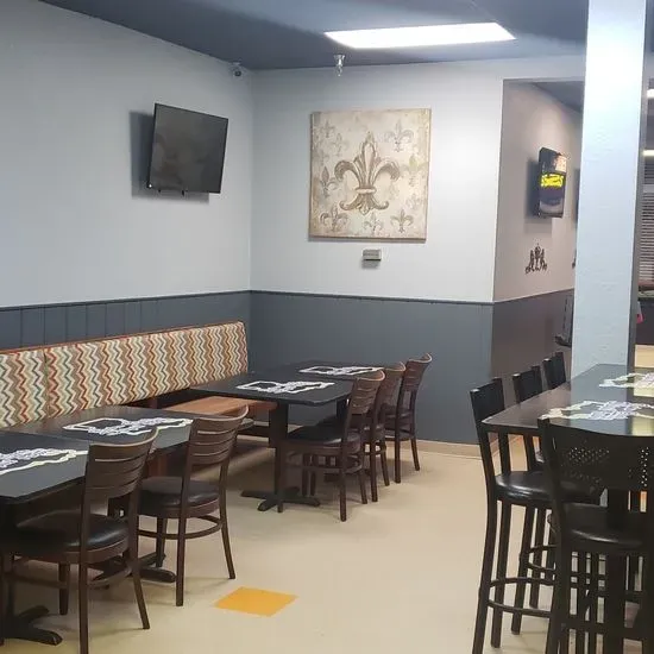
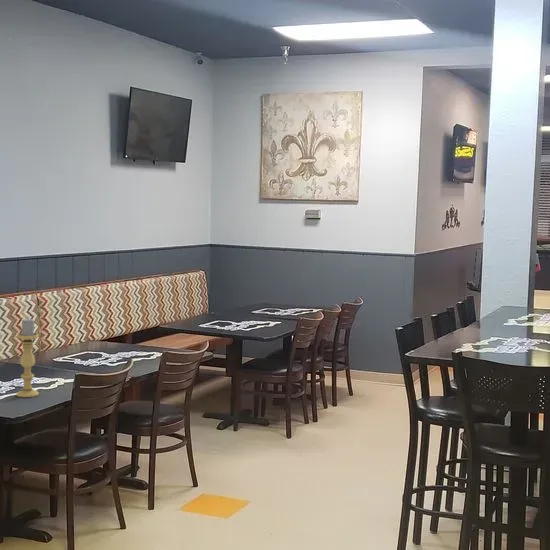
+ candle holder (27, 356)
